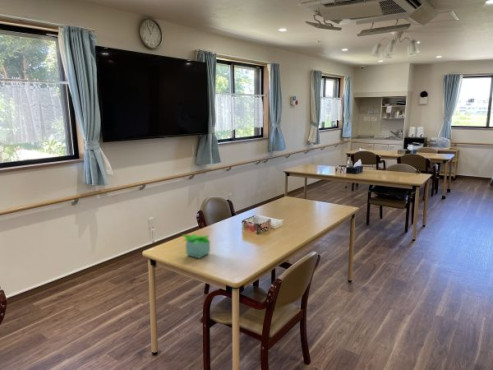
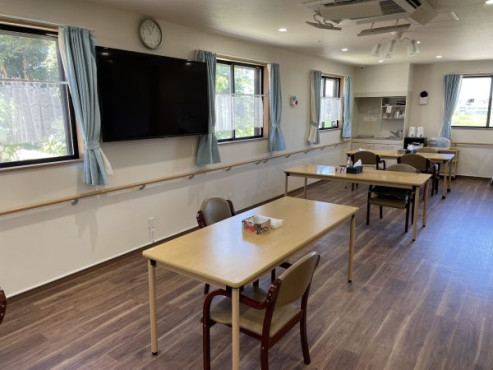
- potted plant (196, 244)
